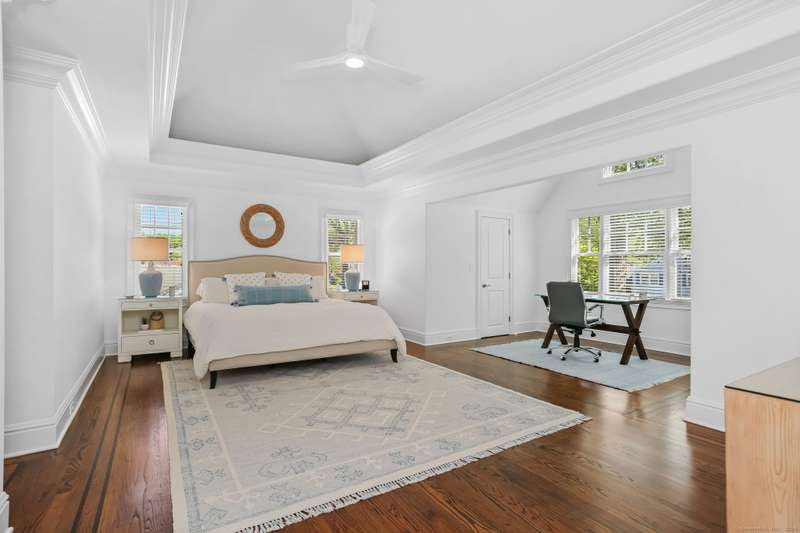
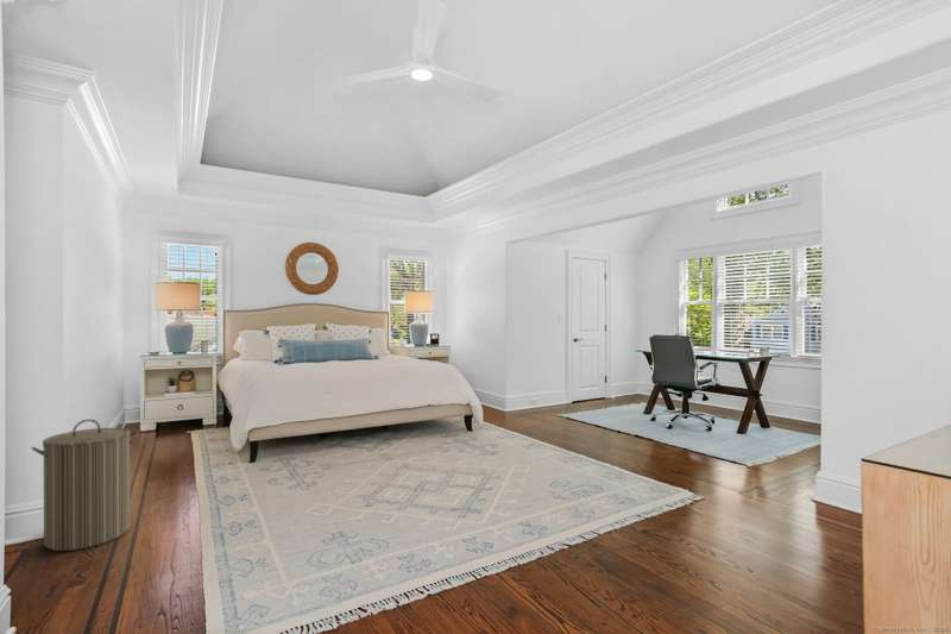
+ laundry hamper (88, 477)
